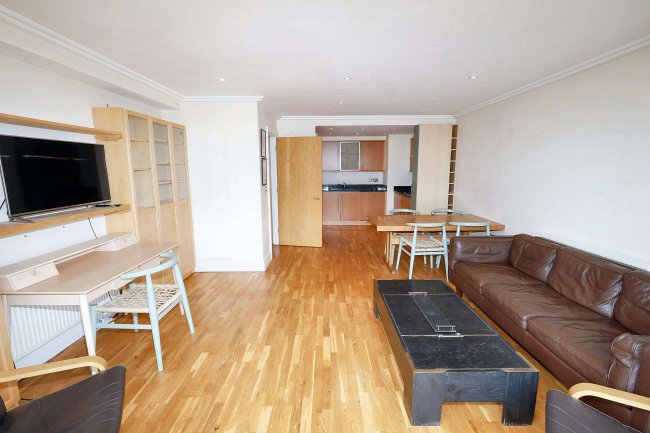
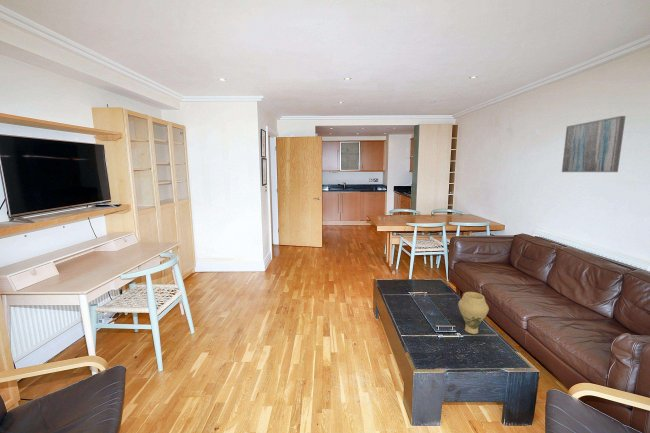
+ vase (472, 313)
+ wall art (590, 147)
